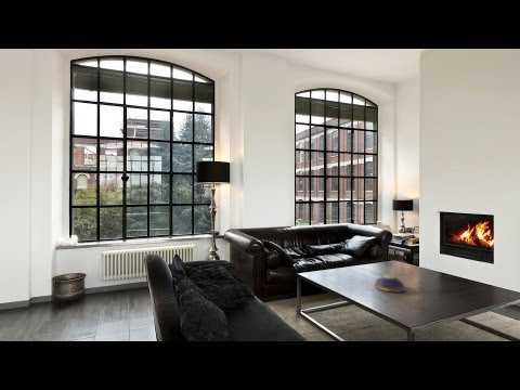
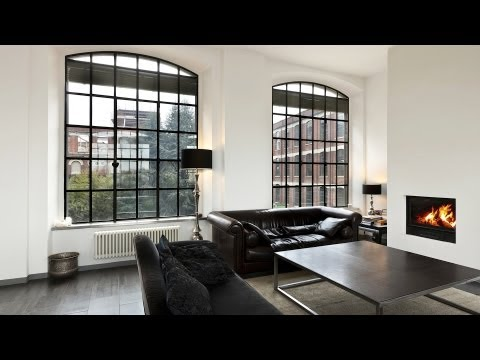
- decorative bowl (389, 282)
